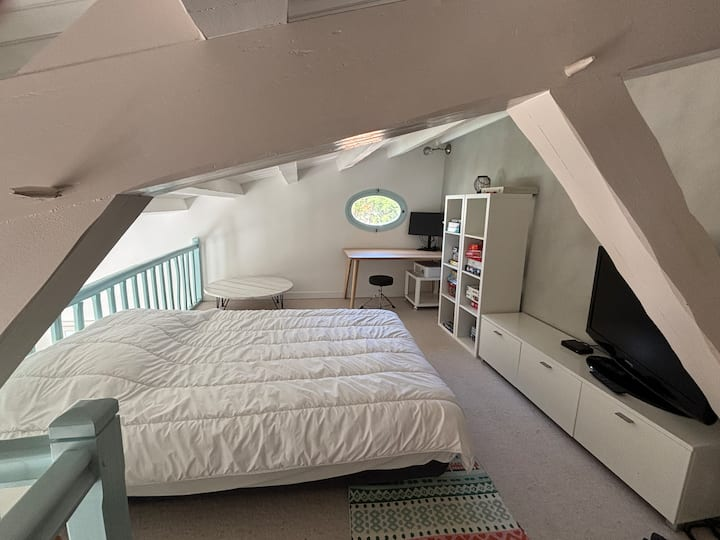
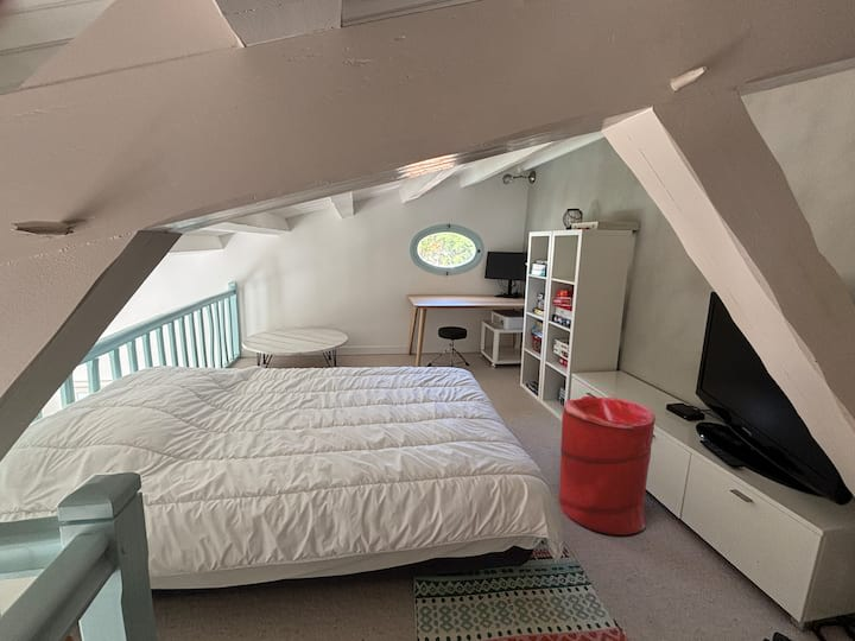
+ laundry hamper (602, 457)
